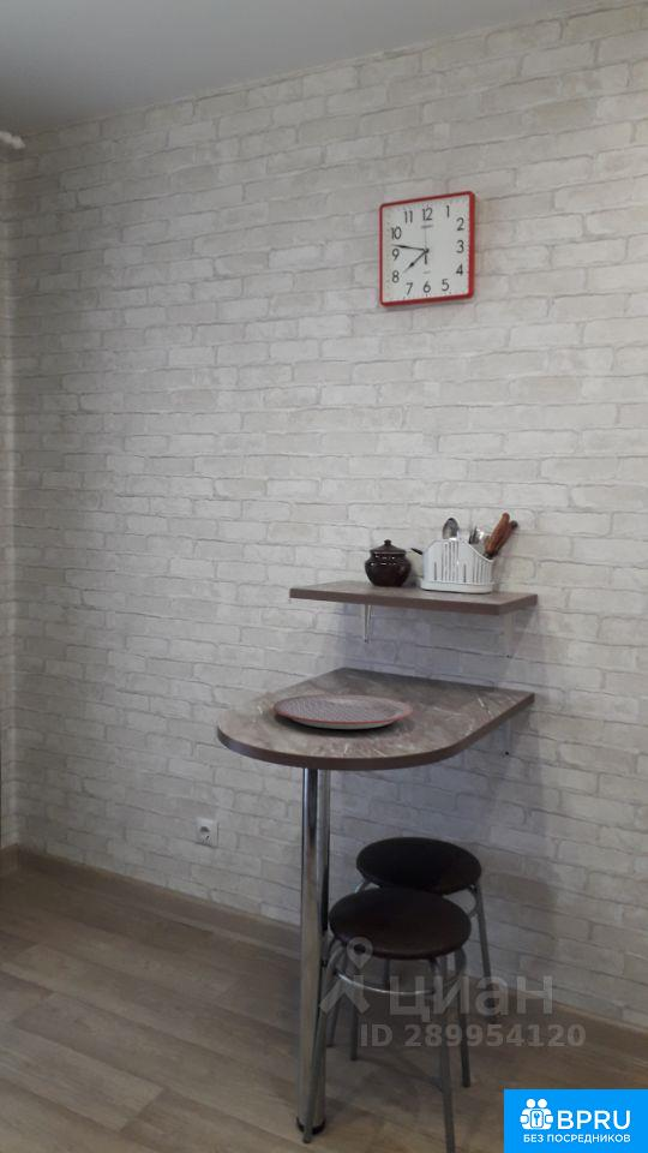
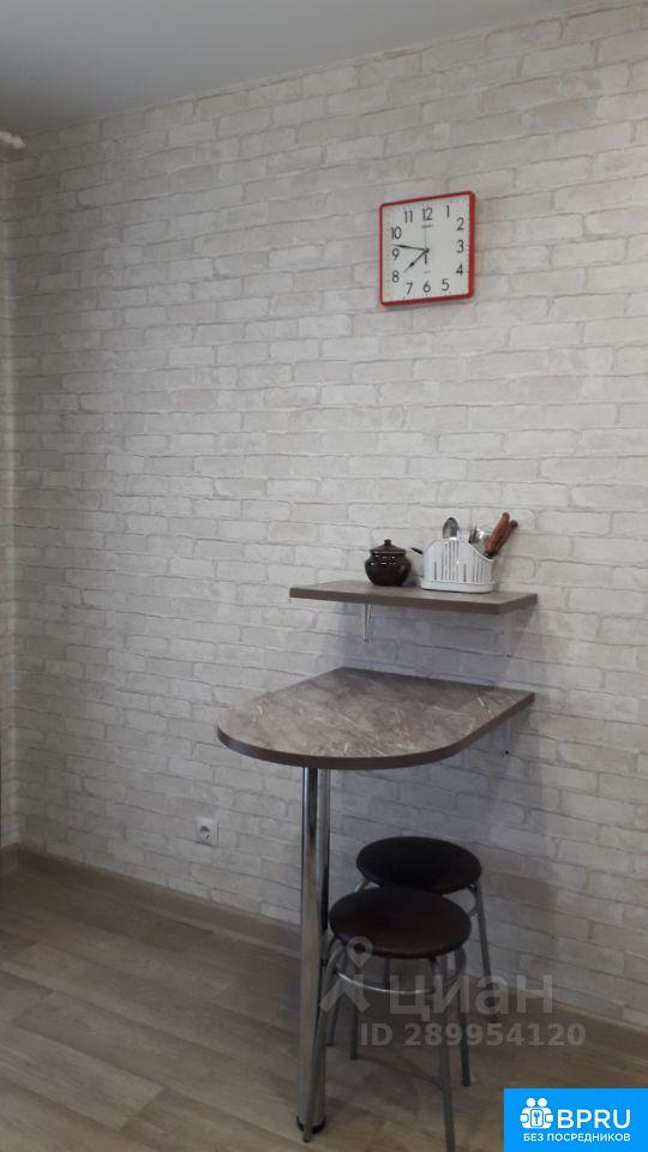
- plate (342, 712)
